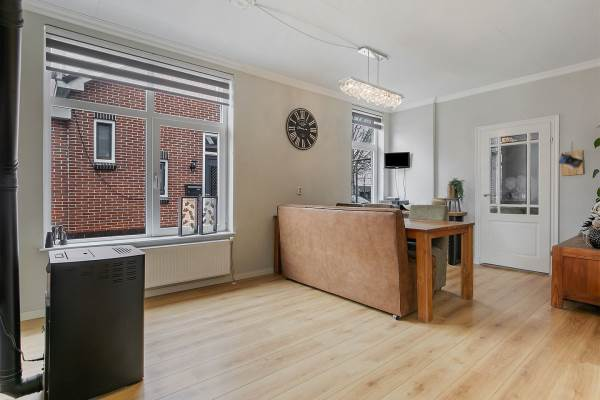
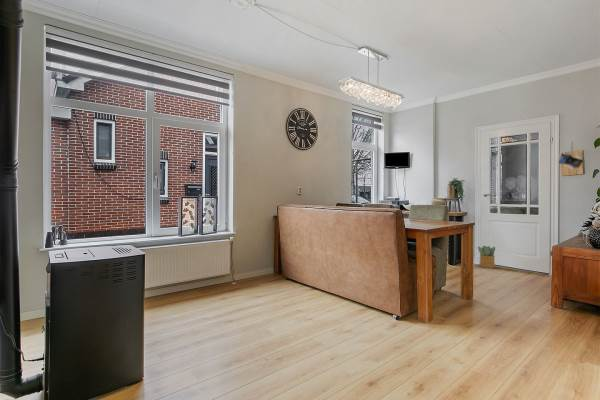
+ potted plant (486, 256)
